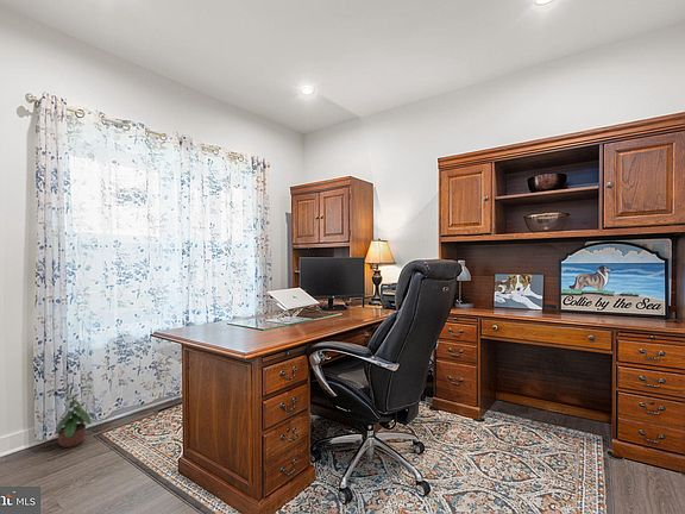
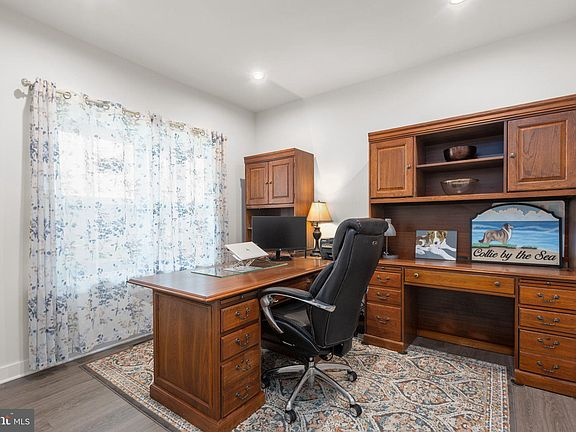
- potted plant (73, 416)
